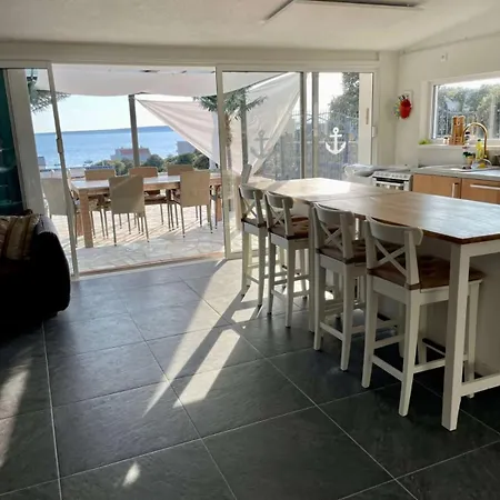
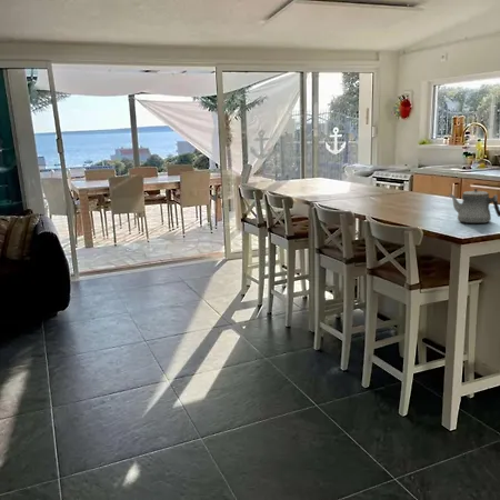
+ teapot (473, 204)
